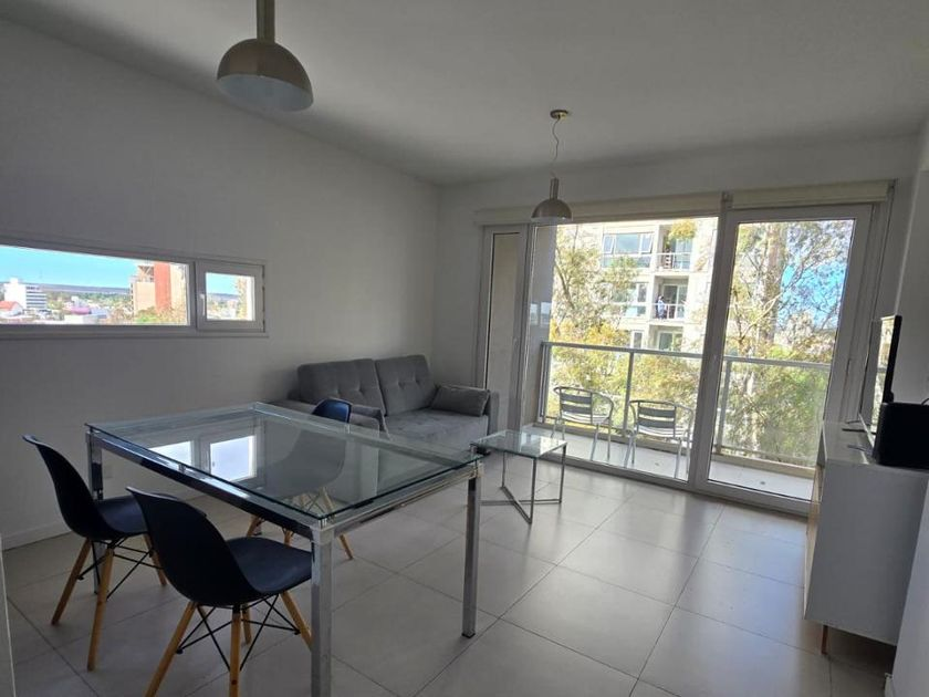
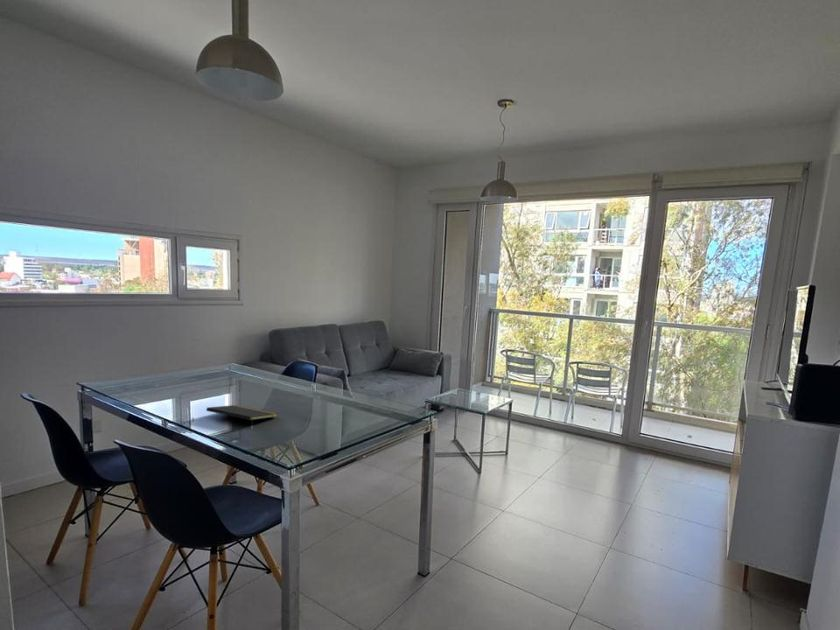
+ notepad (242, 412)
